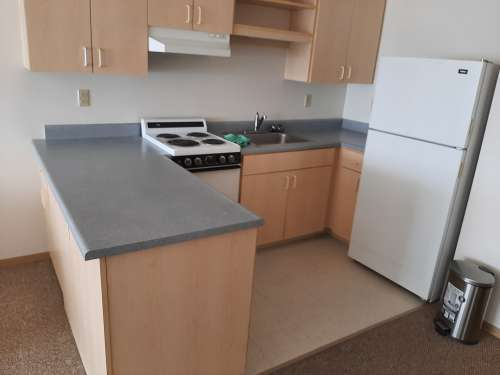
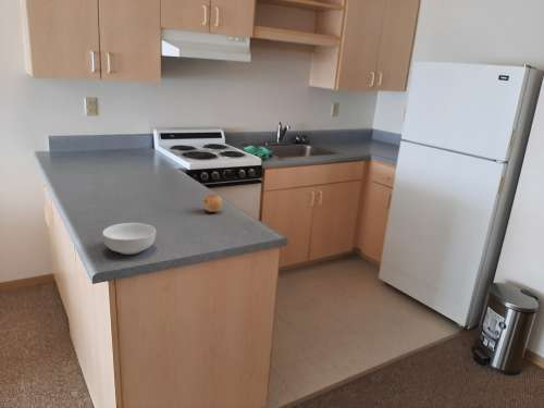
+ cereal bowl (129, 239)
+ apple (211, 202)
